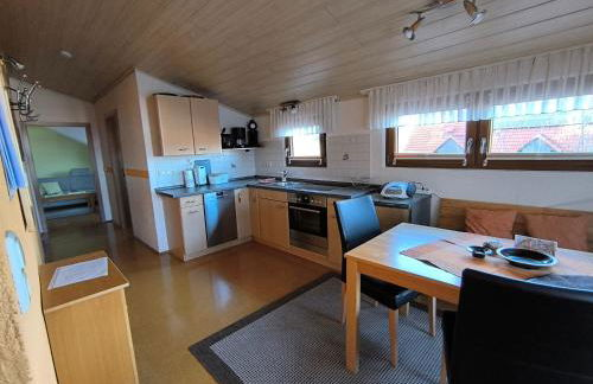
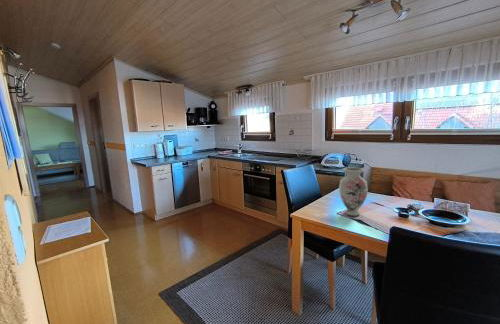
+ vase (353, 191)
